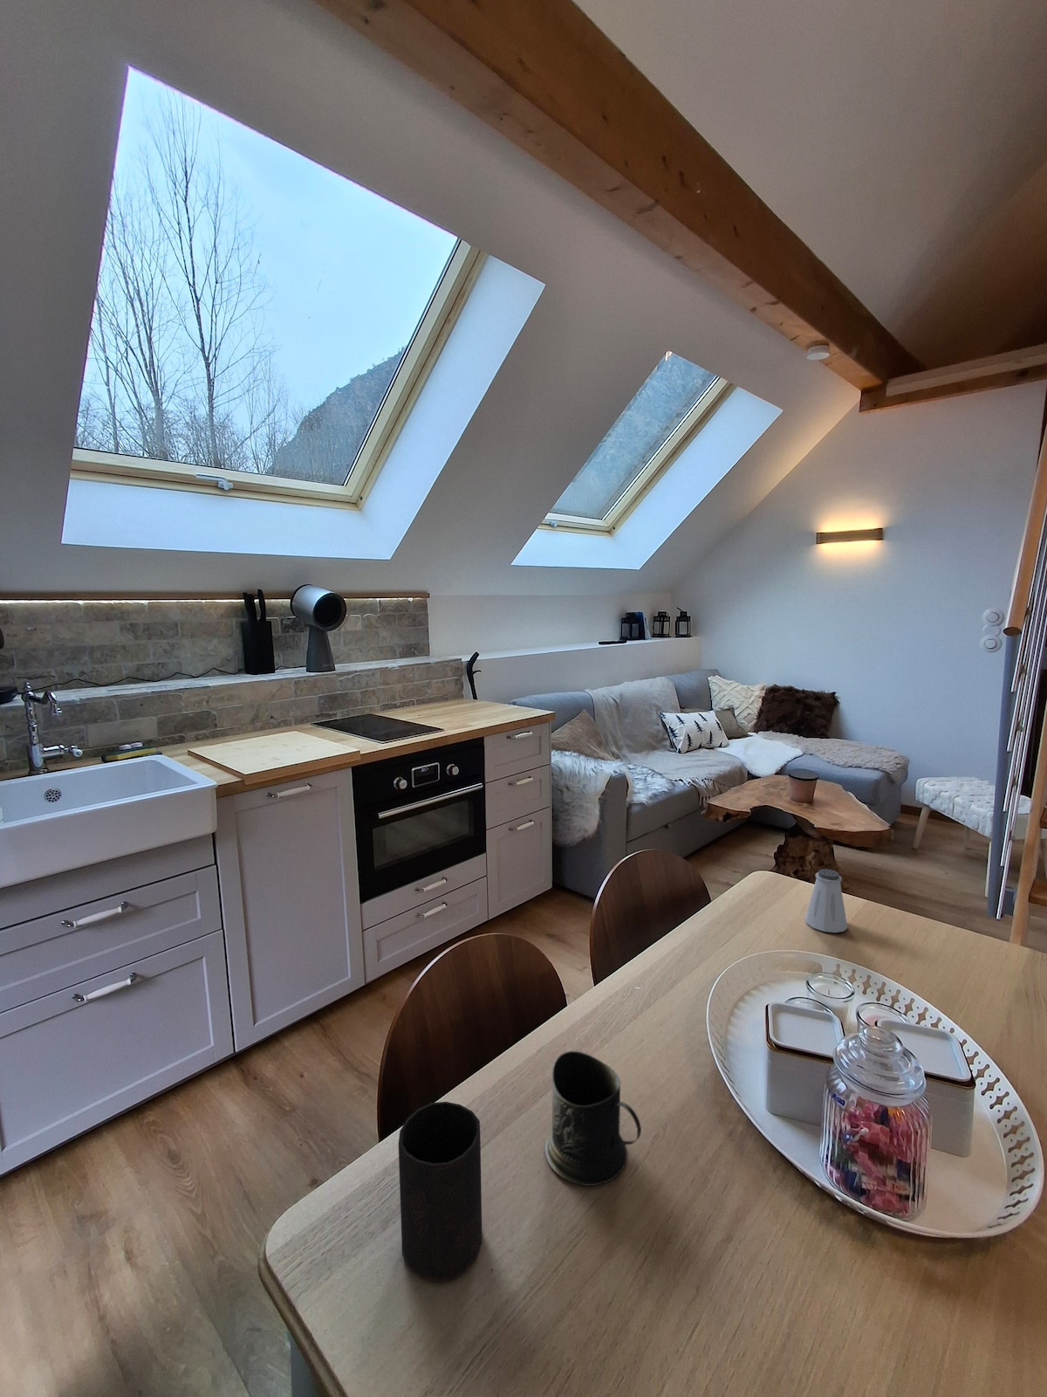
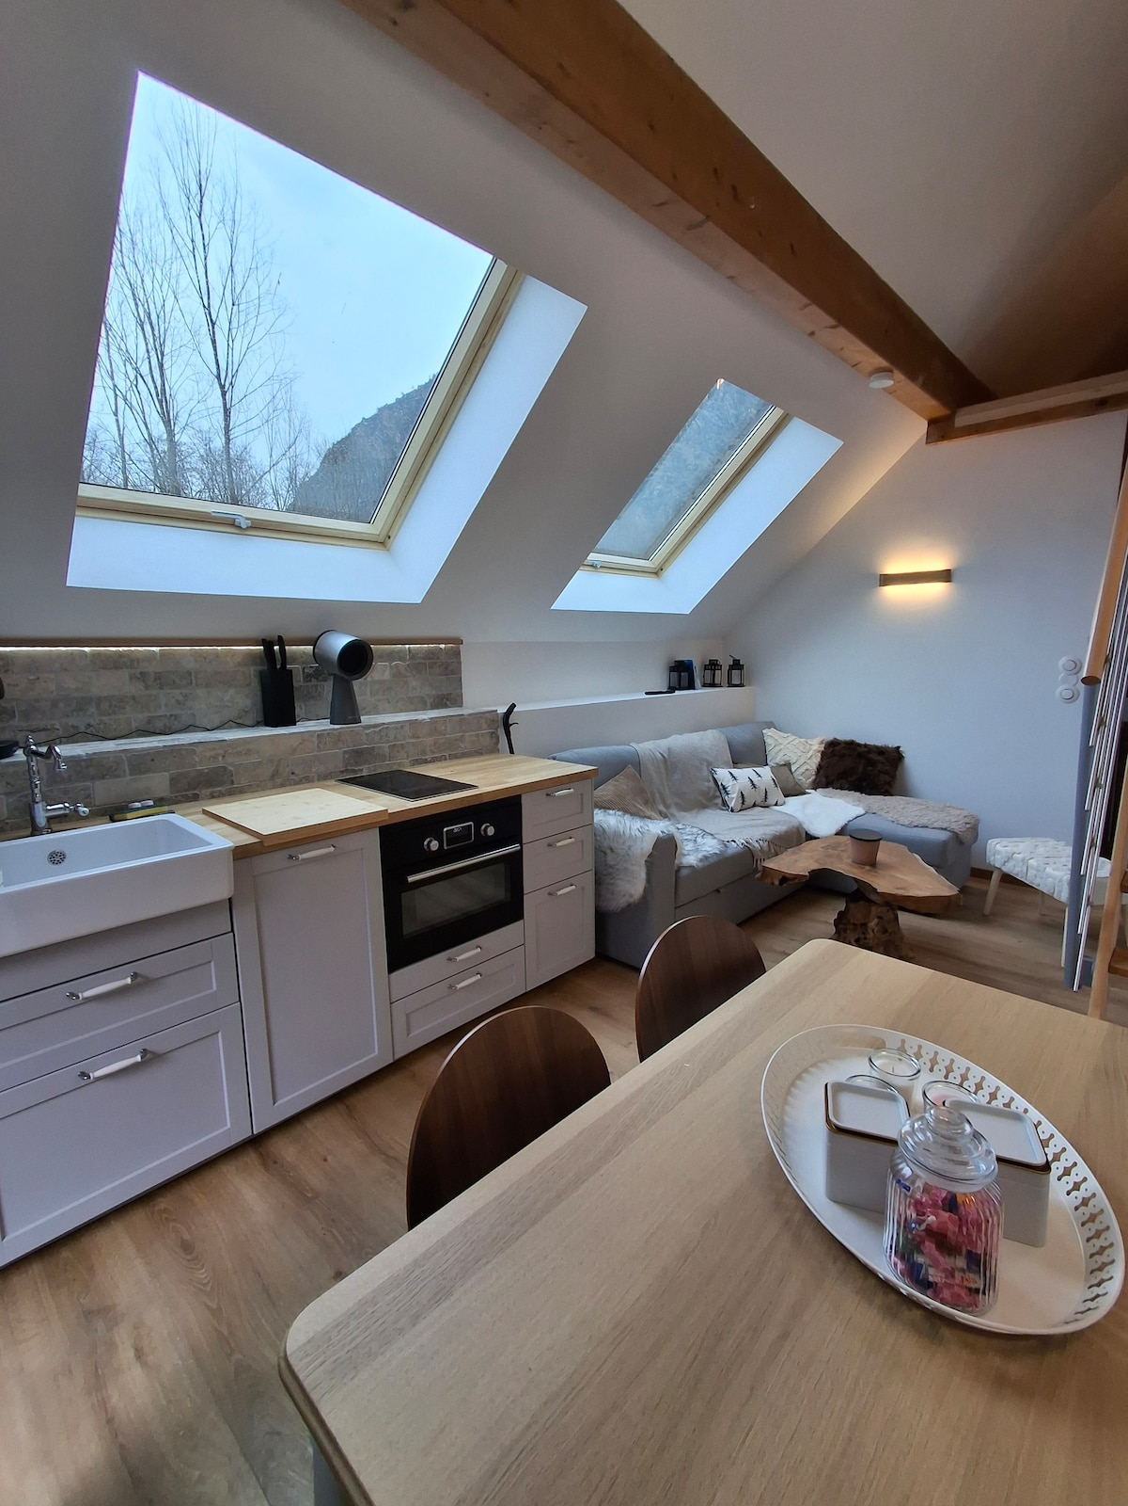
- mug (594, 1116)
- cup (441, 1188)
- saltshaker (827, 898)
